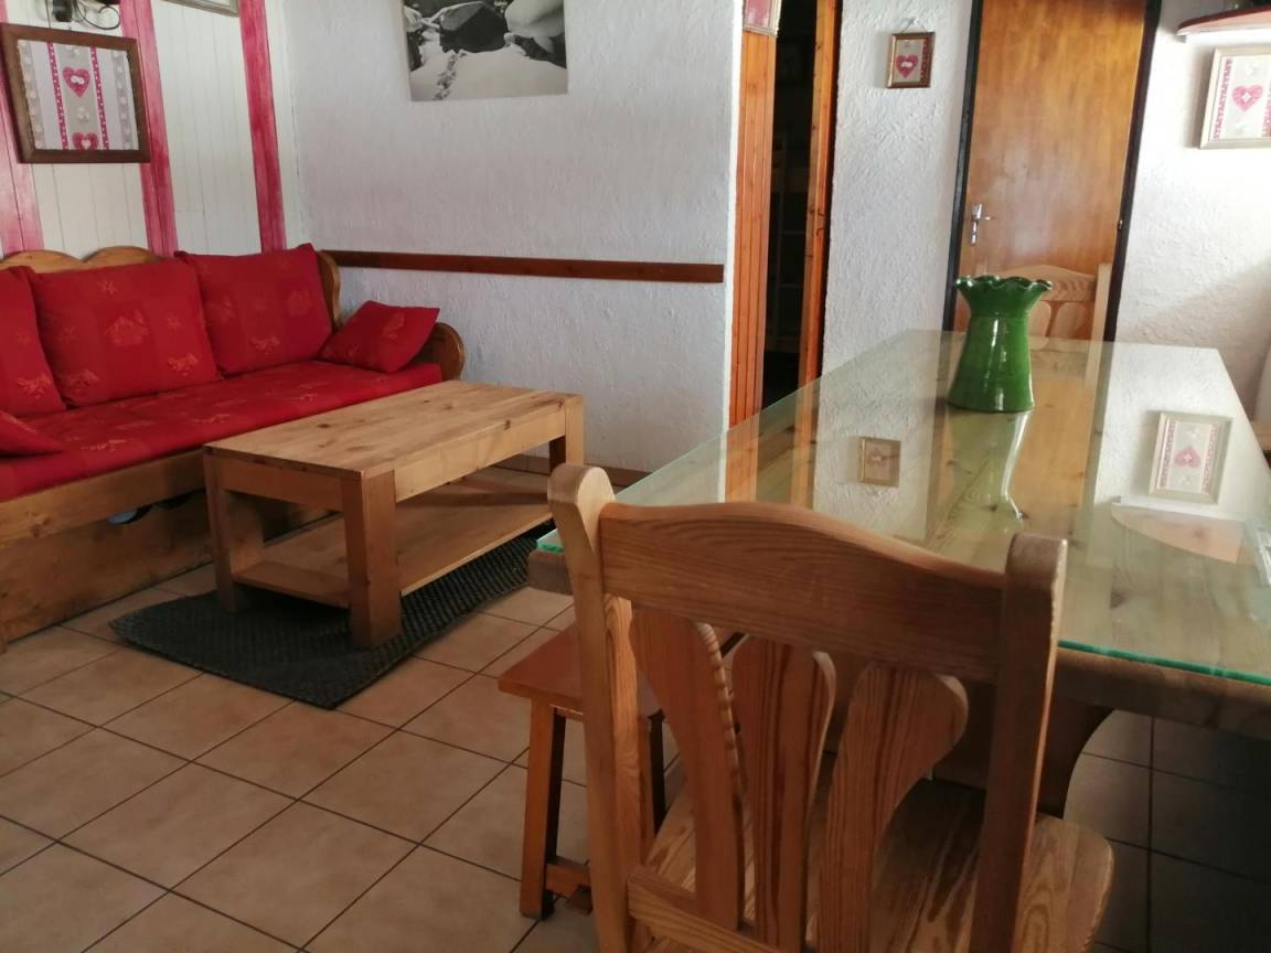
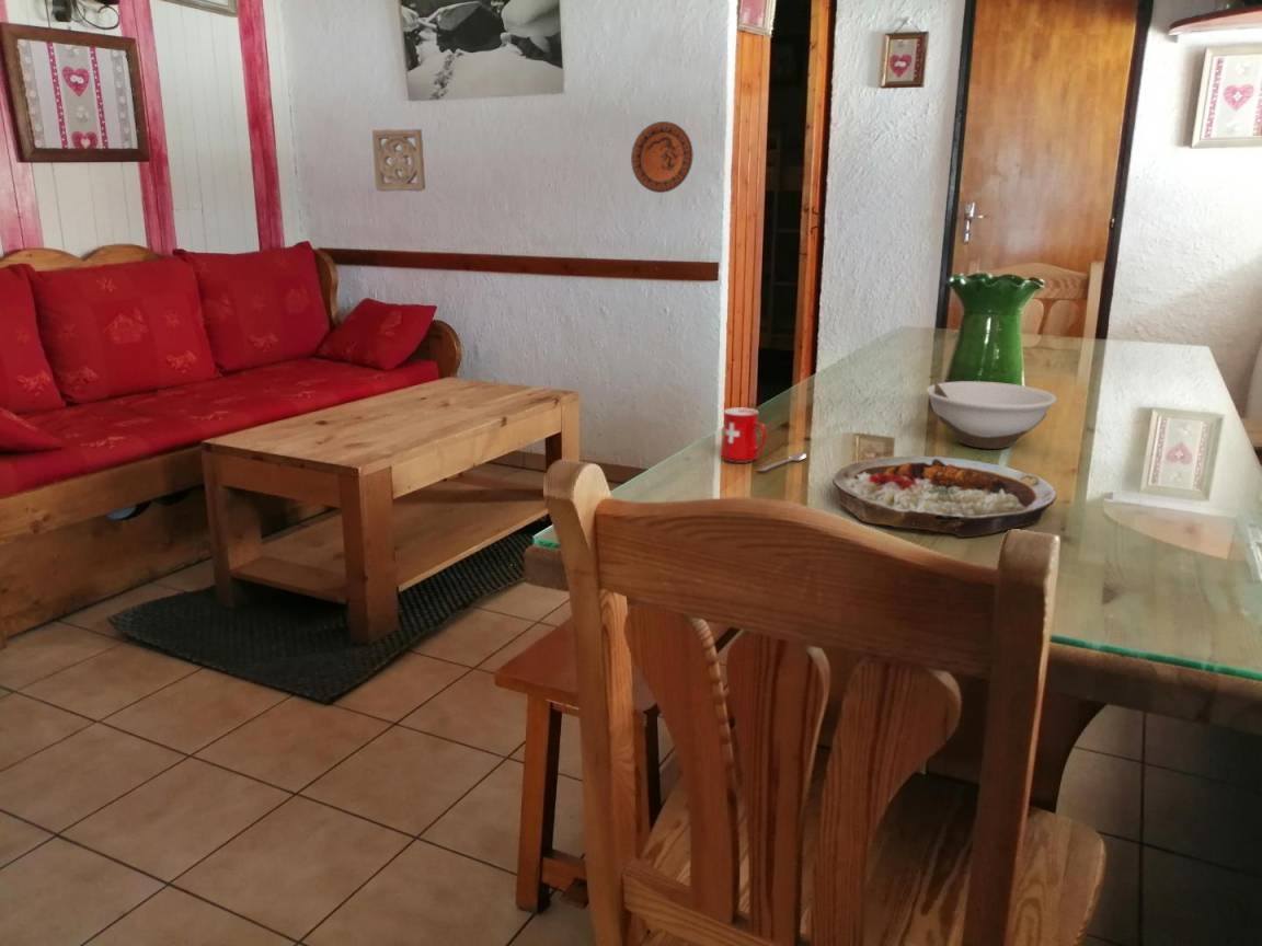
+ plate (941, 484)
+ wall ornament (399, 160)
+ mug (756, 436)
+ decorative plate (662, 157)
+ bowl (987, 417)
